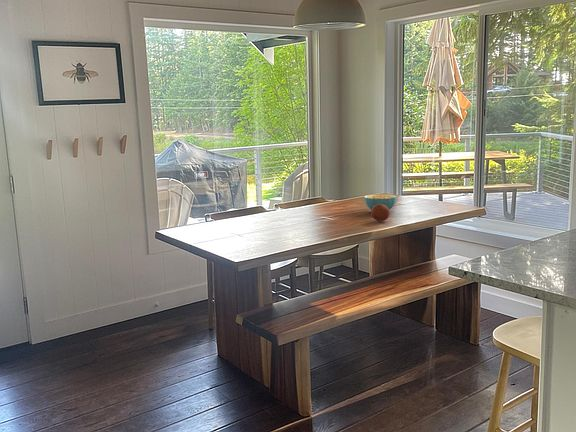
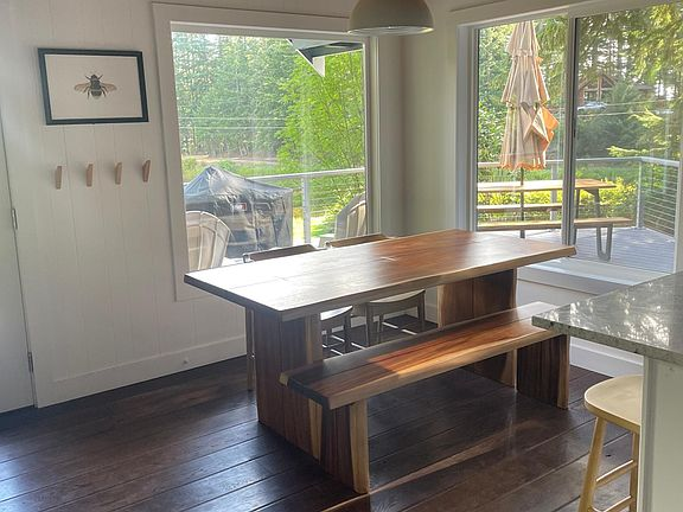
- fruit (380, 212)
- cereal bowl (380, 203)
